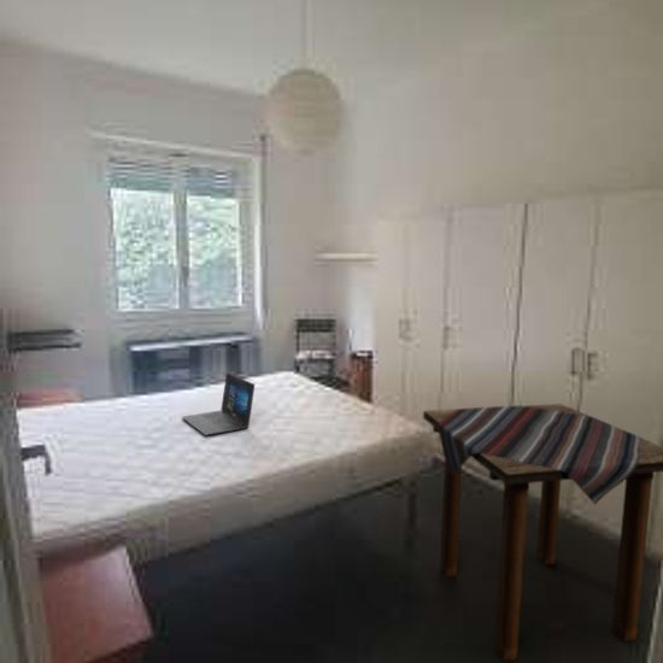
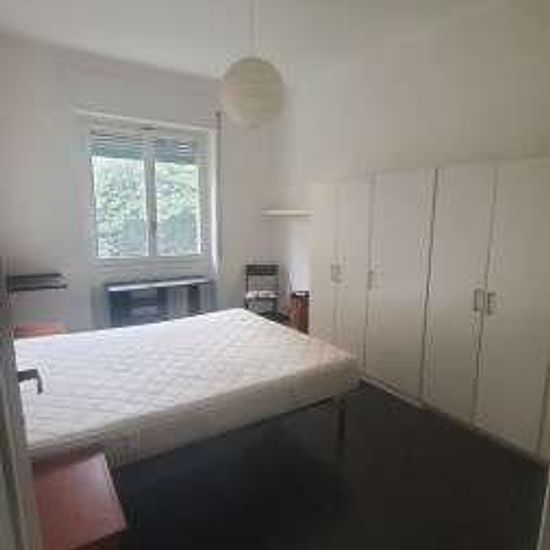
- side table (539, 520)
- laptop (222, 401)
